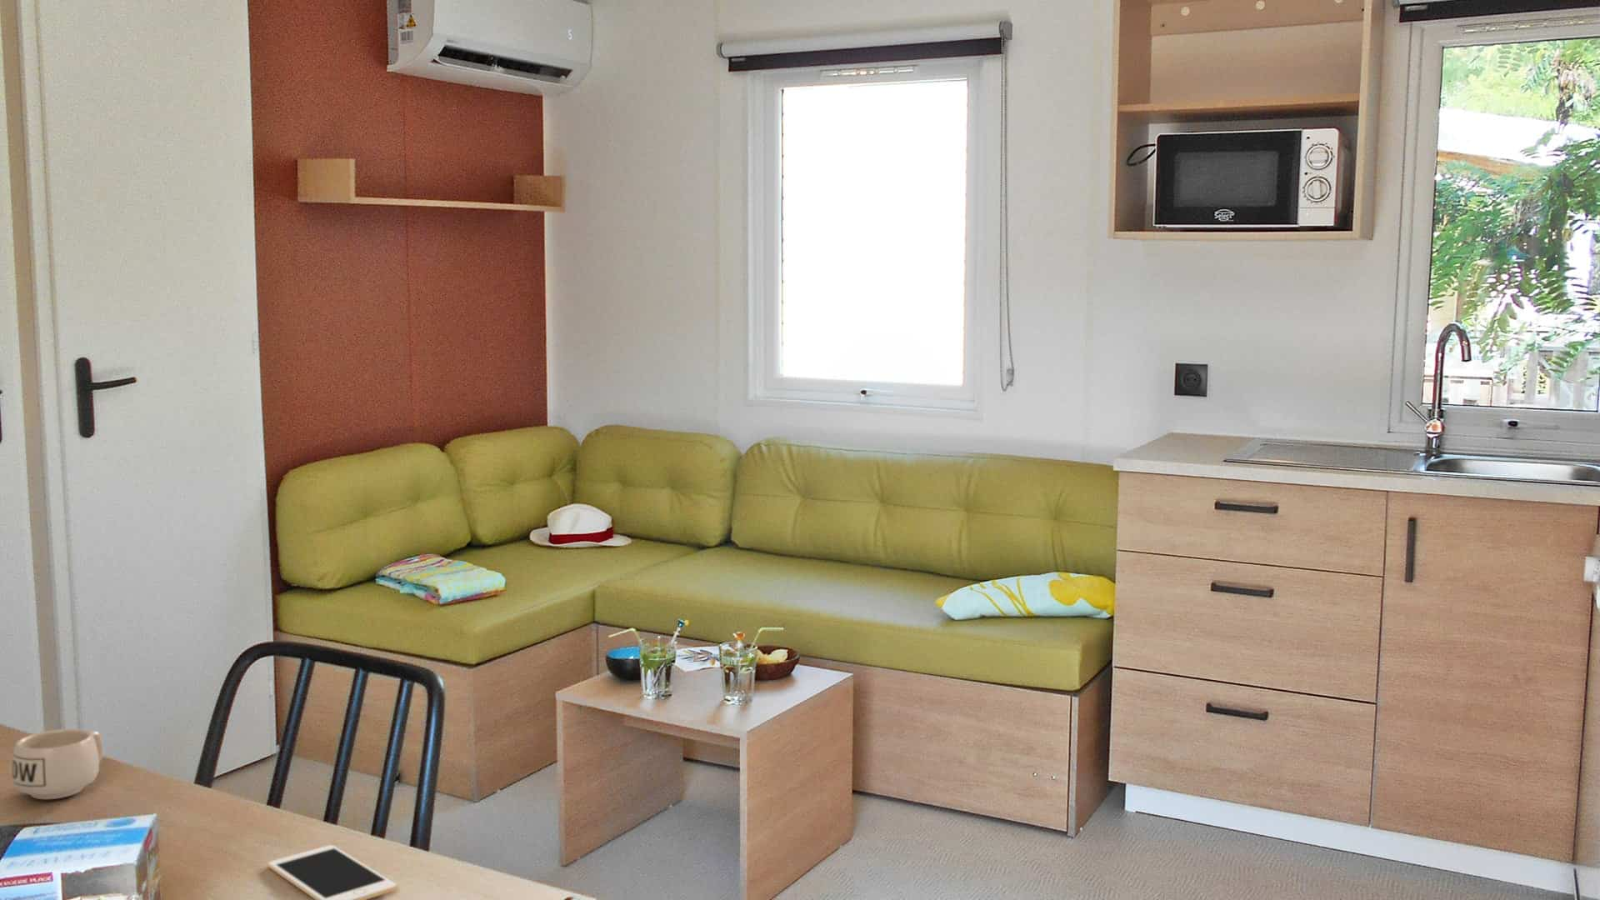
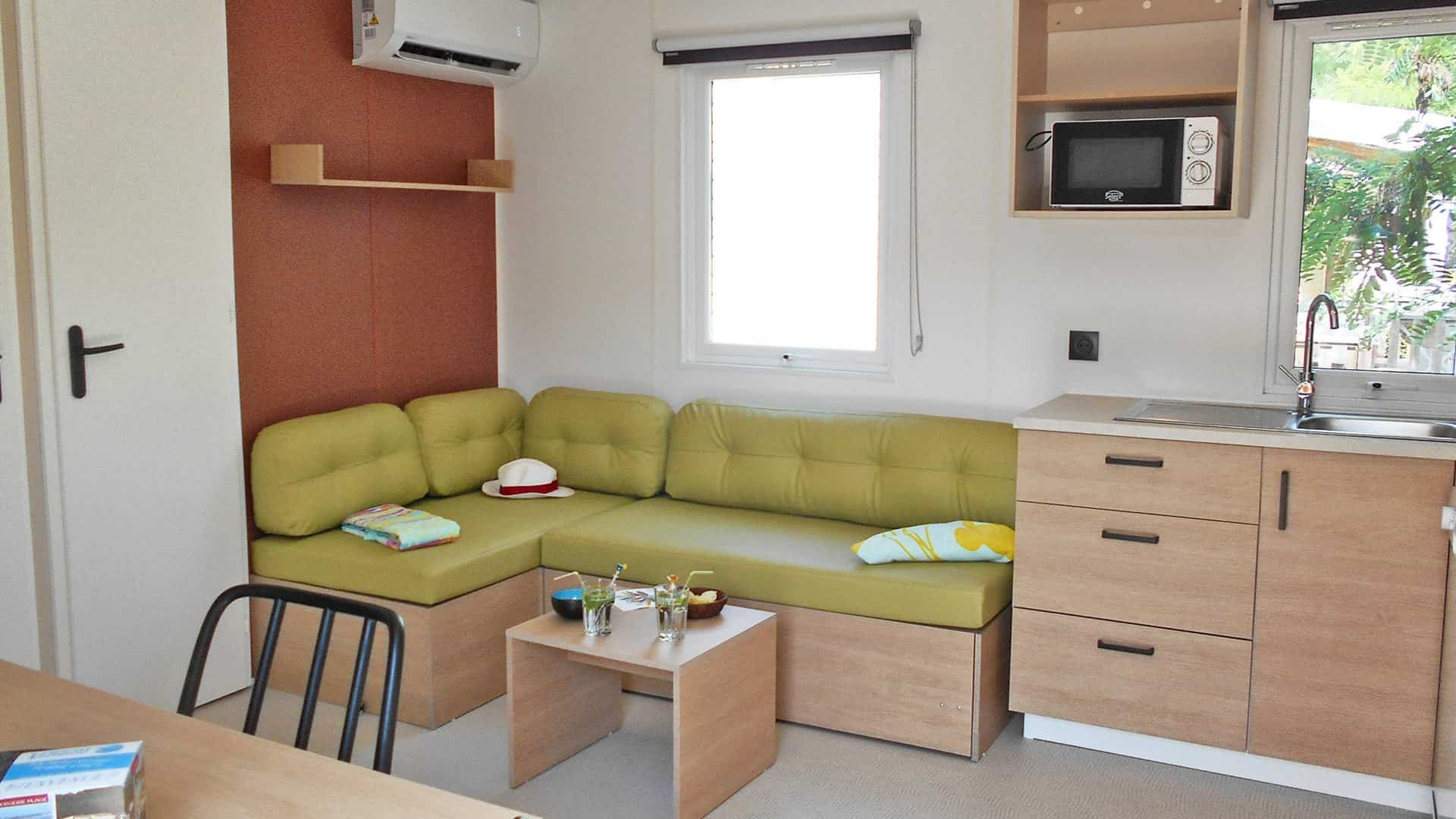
- cell phone (331, 876)
- mug (63, 763)
